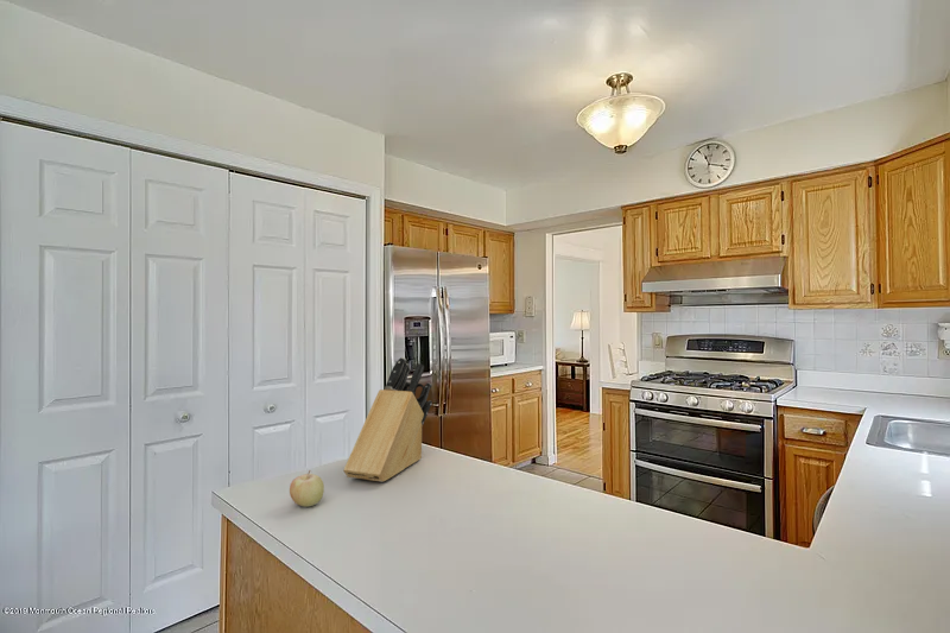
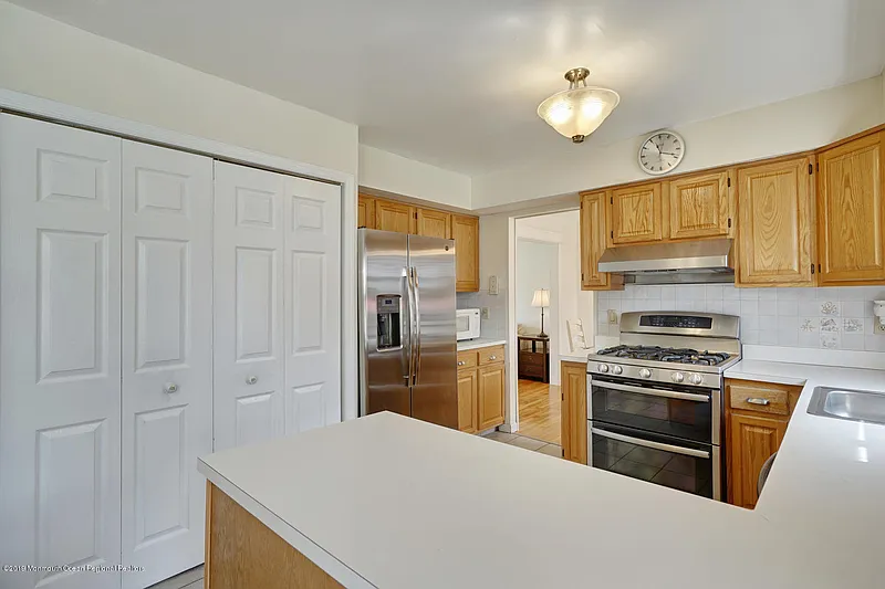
- knife block (393, 412)
- fruit (306, 487)
